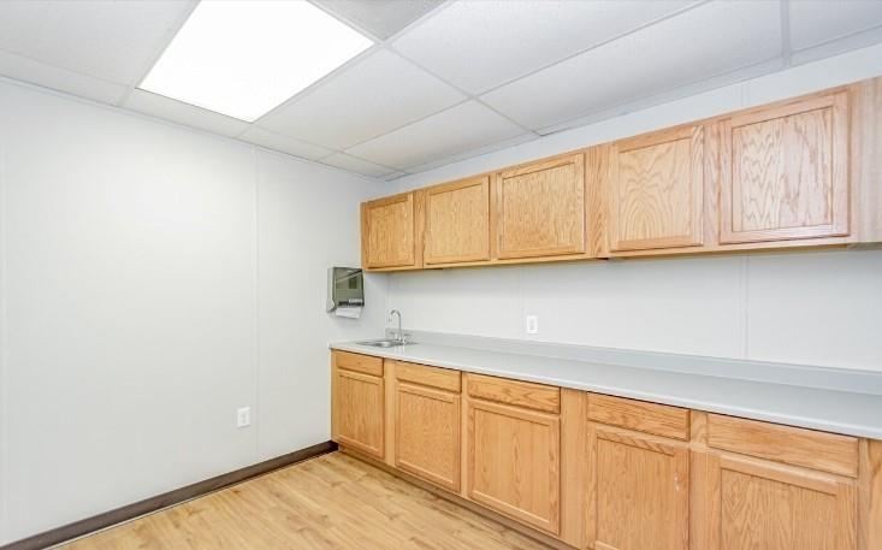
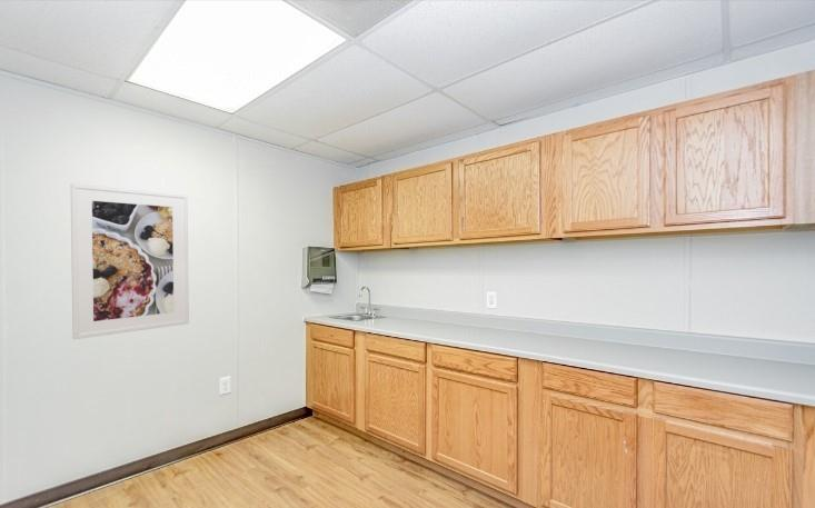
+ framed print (135, 260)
